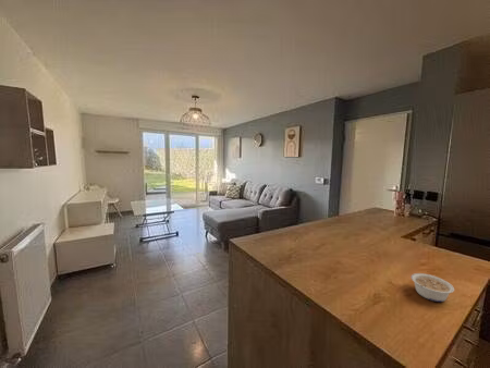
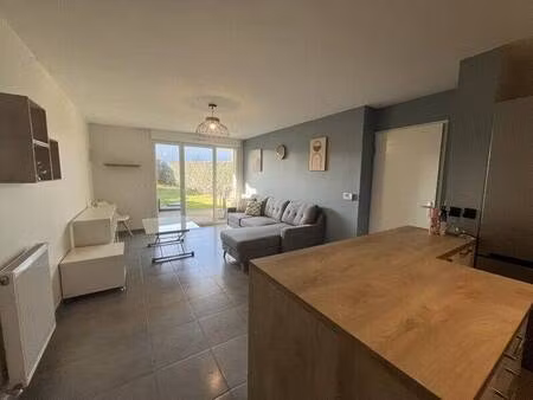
- legume (431, 287)
